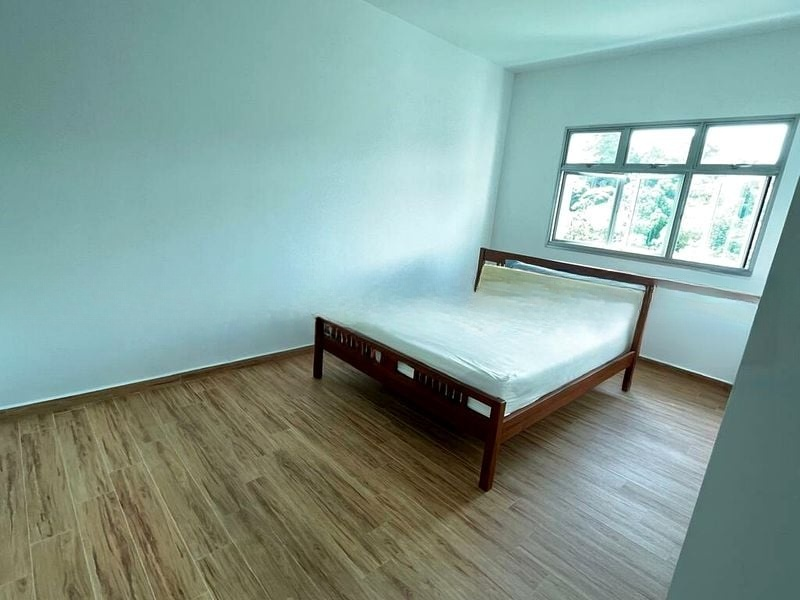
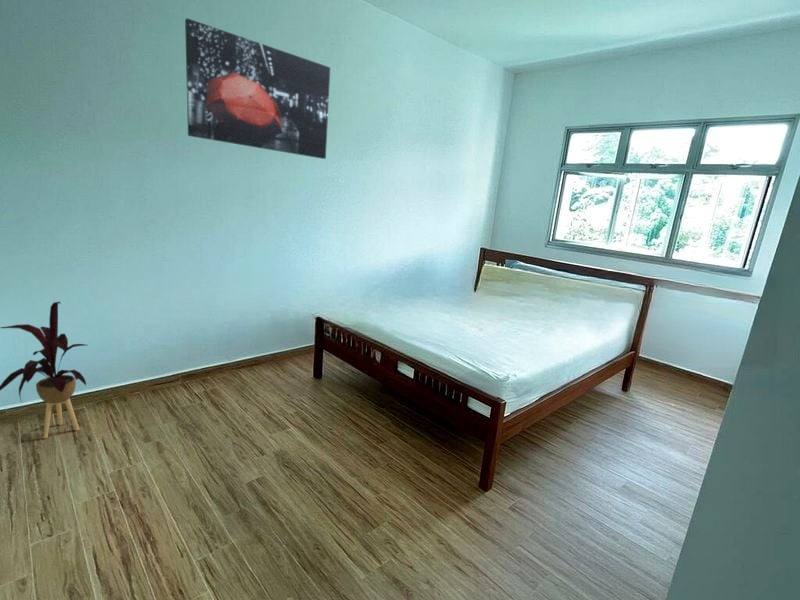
+ wall art (265, 98)
+ house plant (44, 370)
